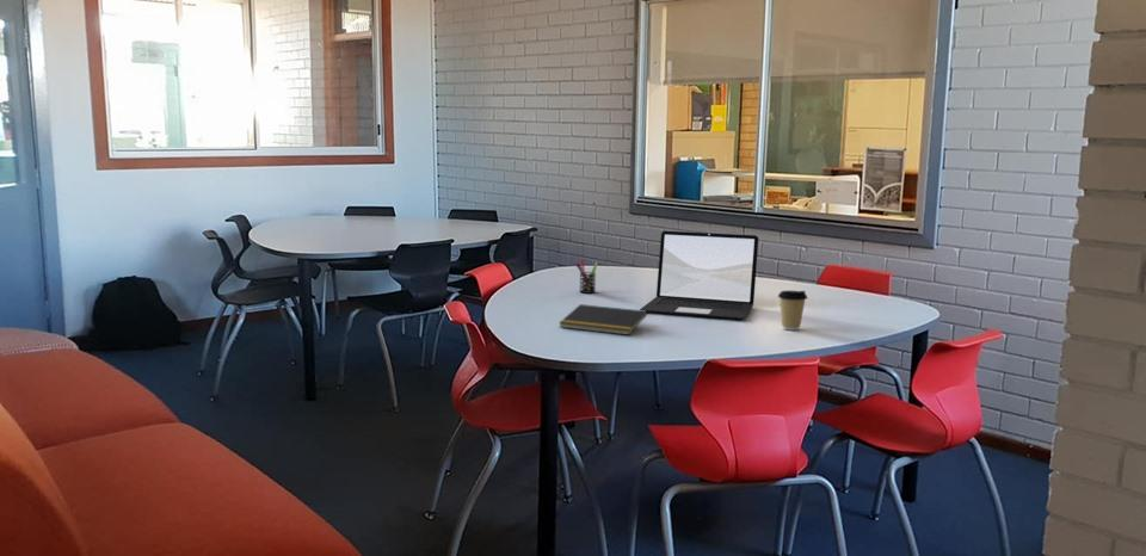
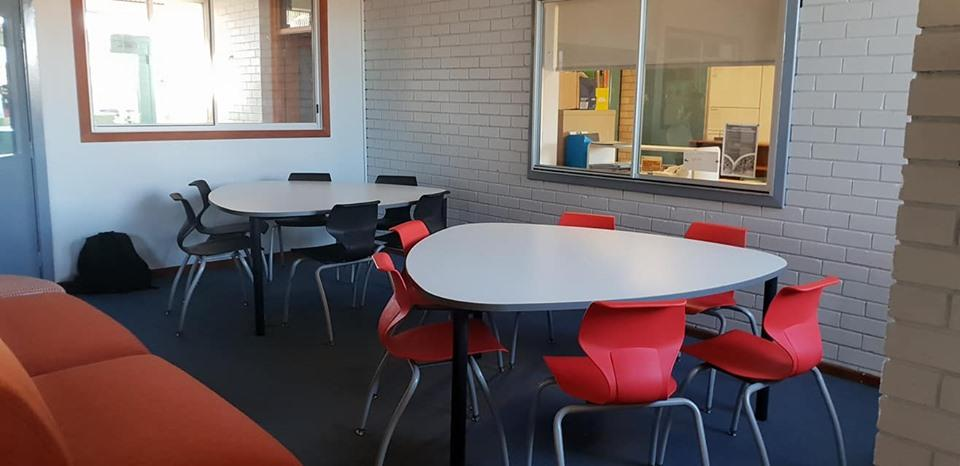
- notepad (603, 319)
- pen holder (589, 276)
- coffee cup (791, 309)
- laptop (700, 272)
